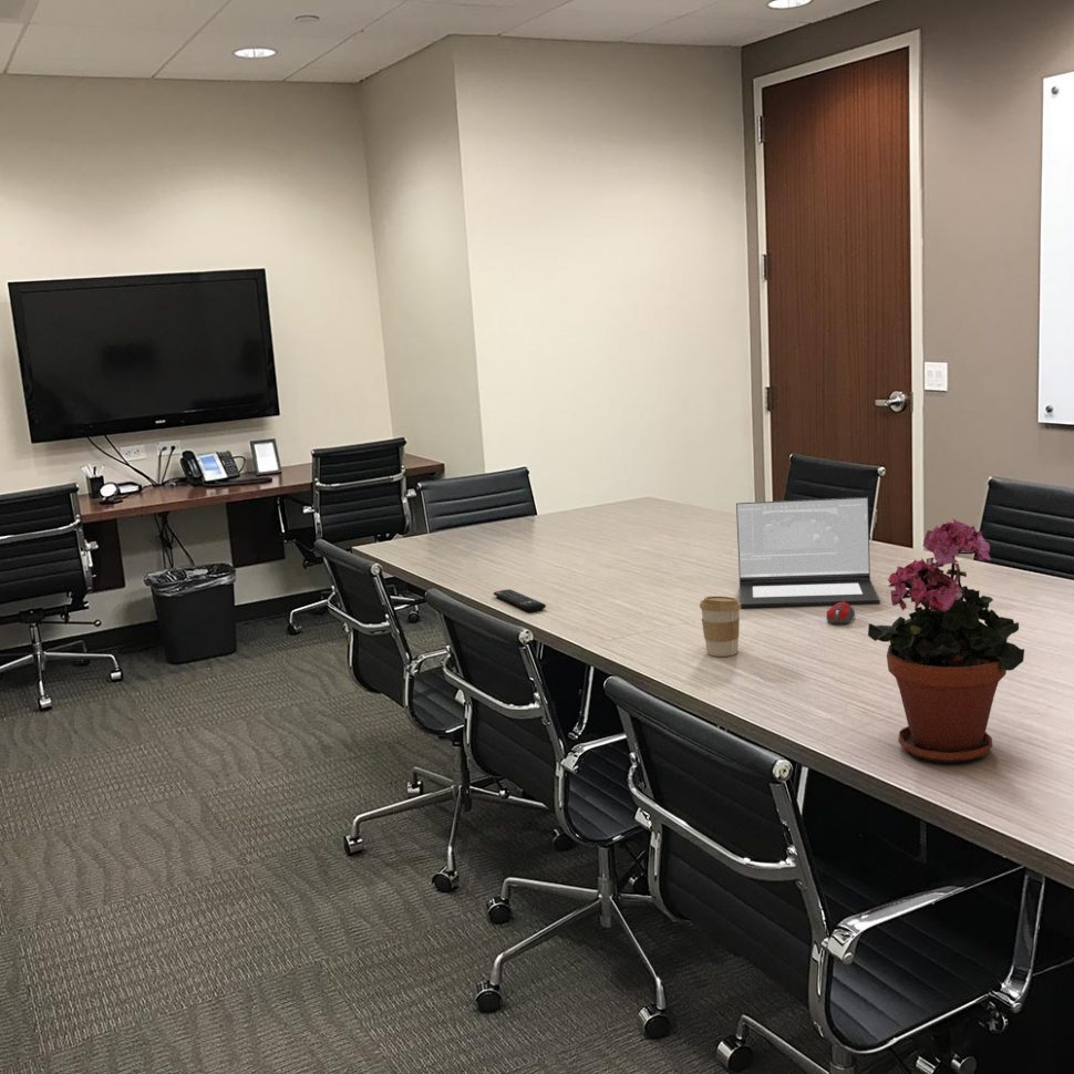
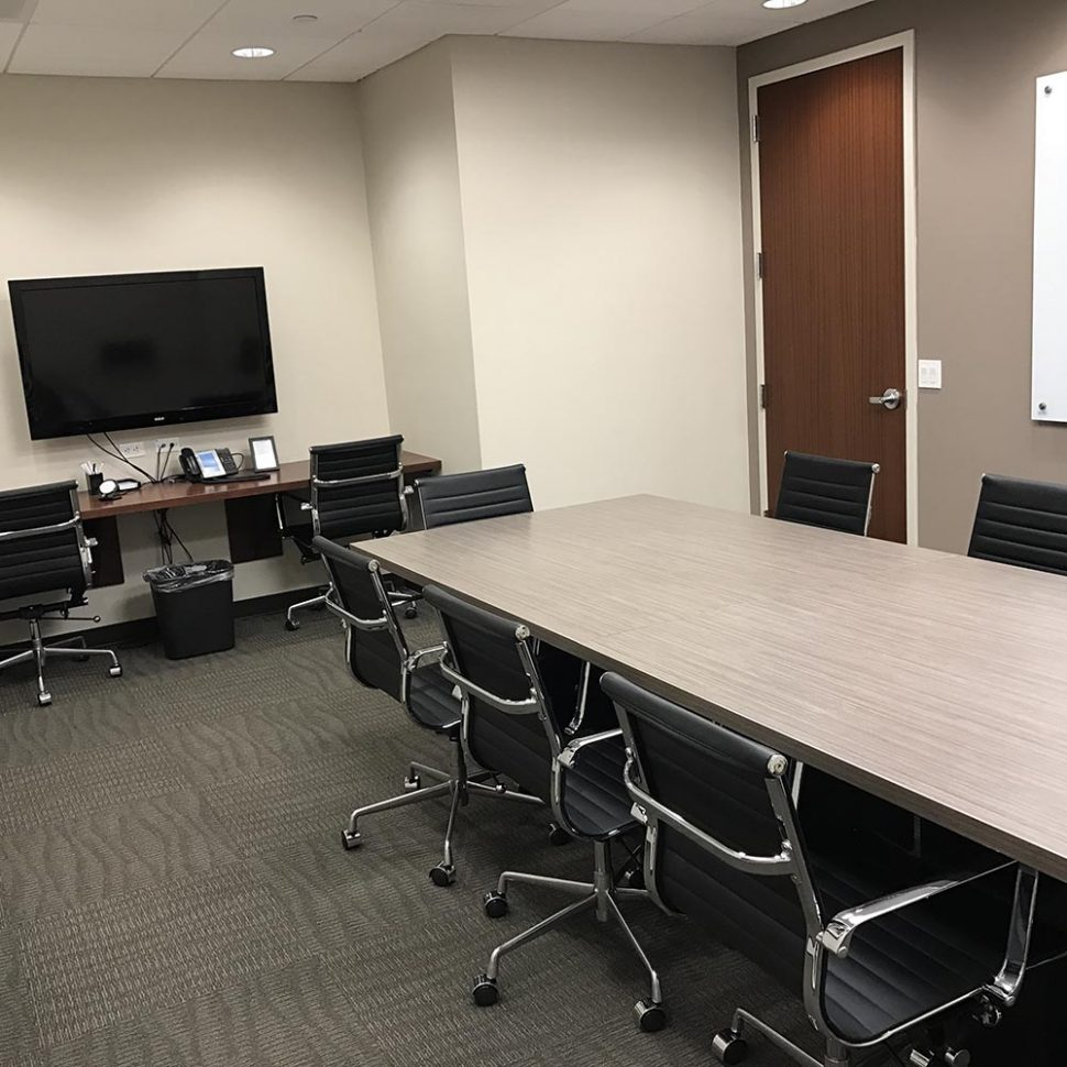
- potted plant (943, 636)
- laptop (805, 551)
- computer mouse (840, 611)
- remote control (518, 600)
- coffee cup (721, 624)
